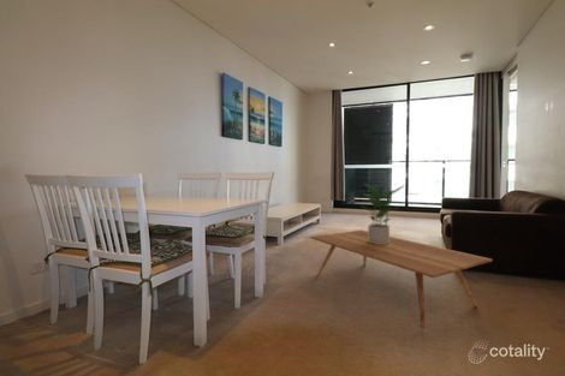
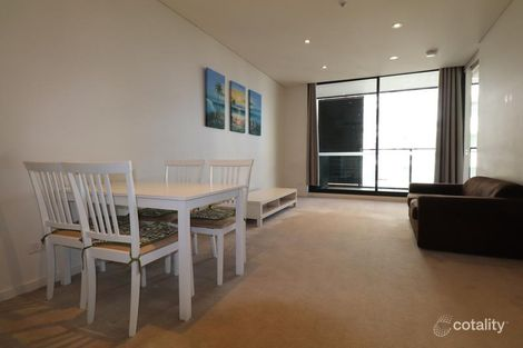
- potted plant (381, 213)
- coffee table (388, 263)
